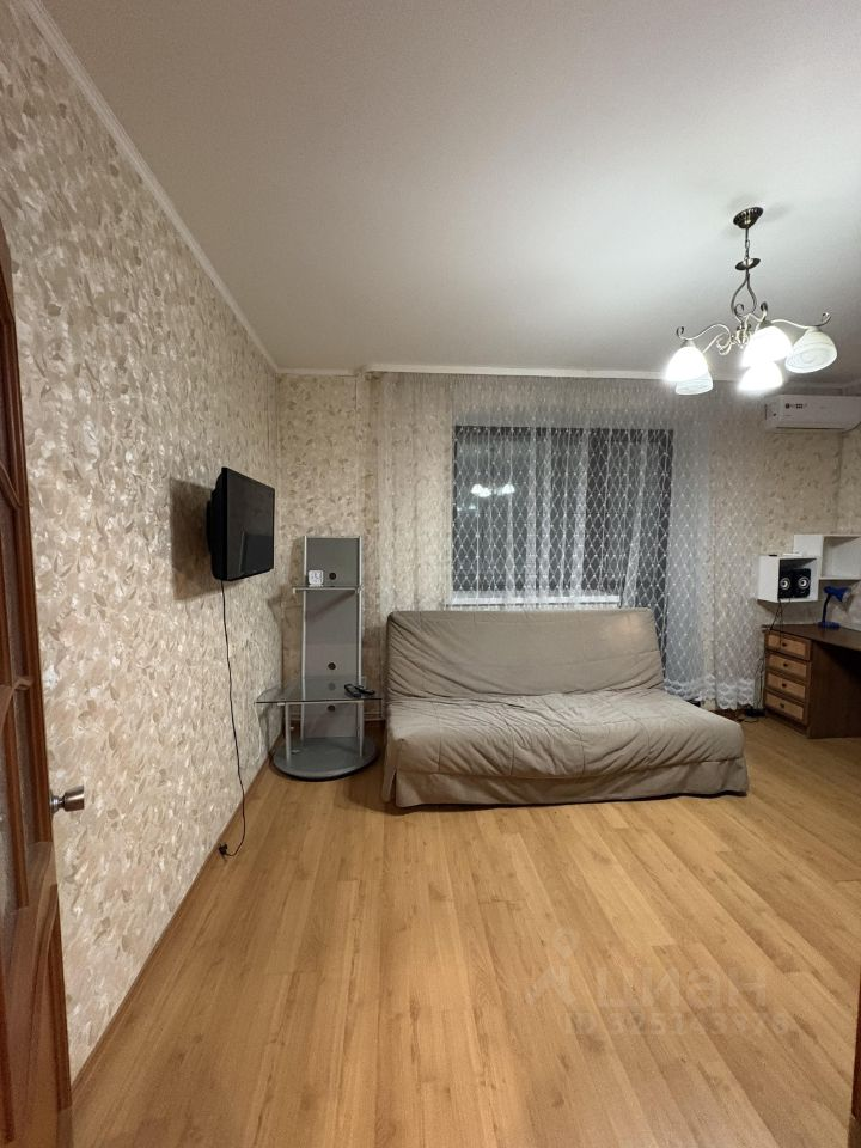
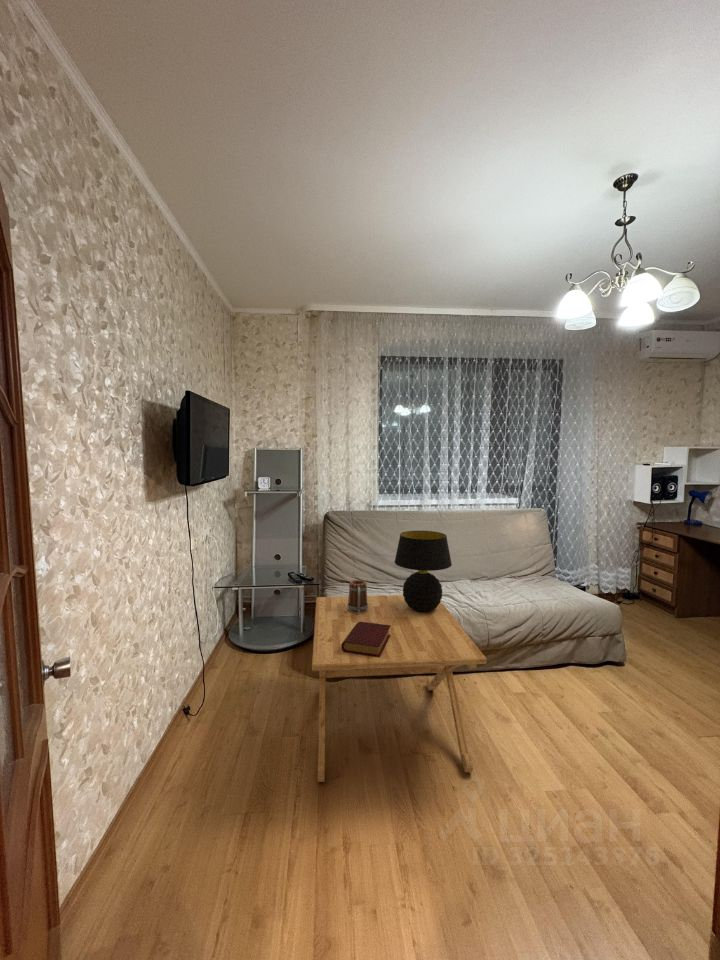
+ book (367, 637)
+ mug (358, 597)
+ side table (386, 674)
+ table lamp (422, 571)
